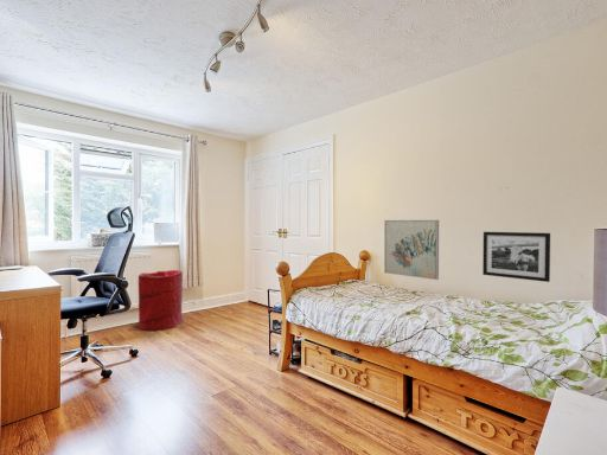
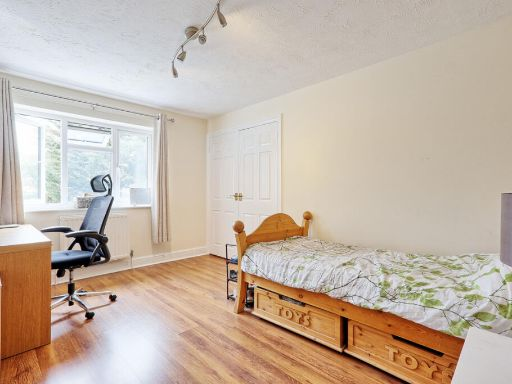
- laundry hamper (160, 297)
- picture frame (515, 255)
- wall art (409, 248)
